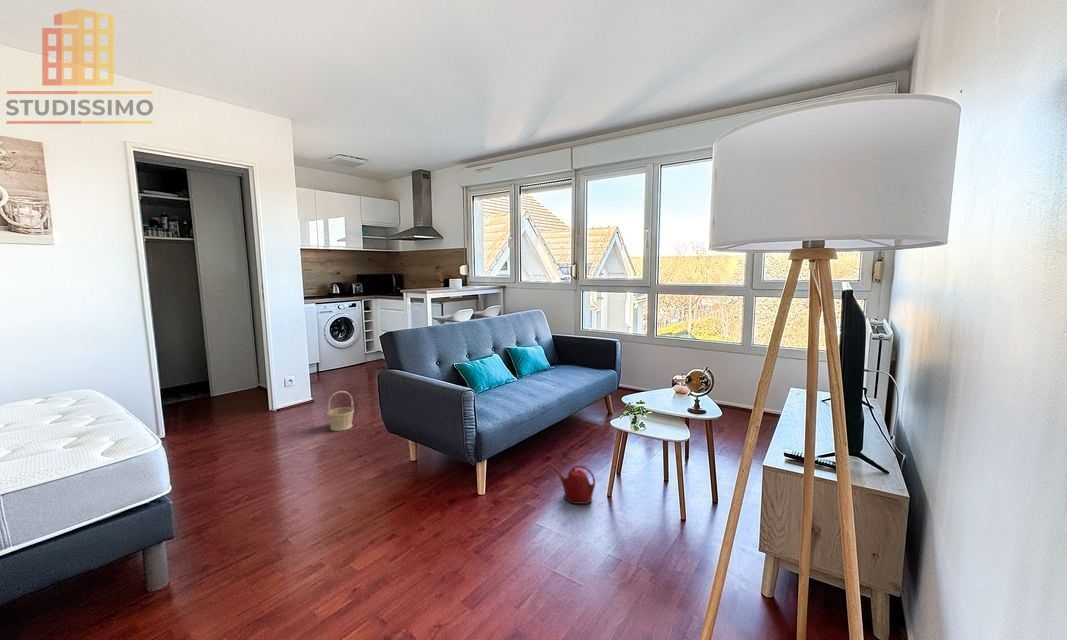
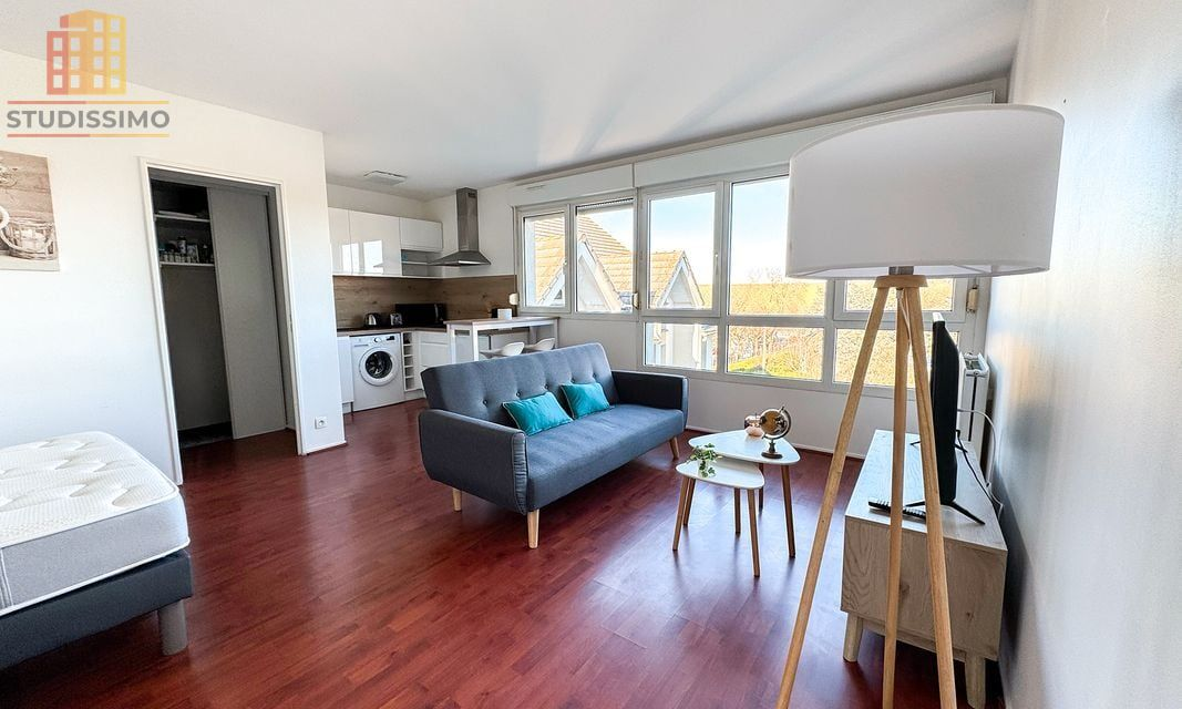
- watering can (570, 480)
- basket (340, 409)
